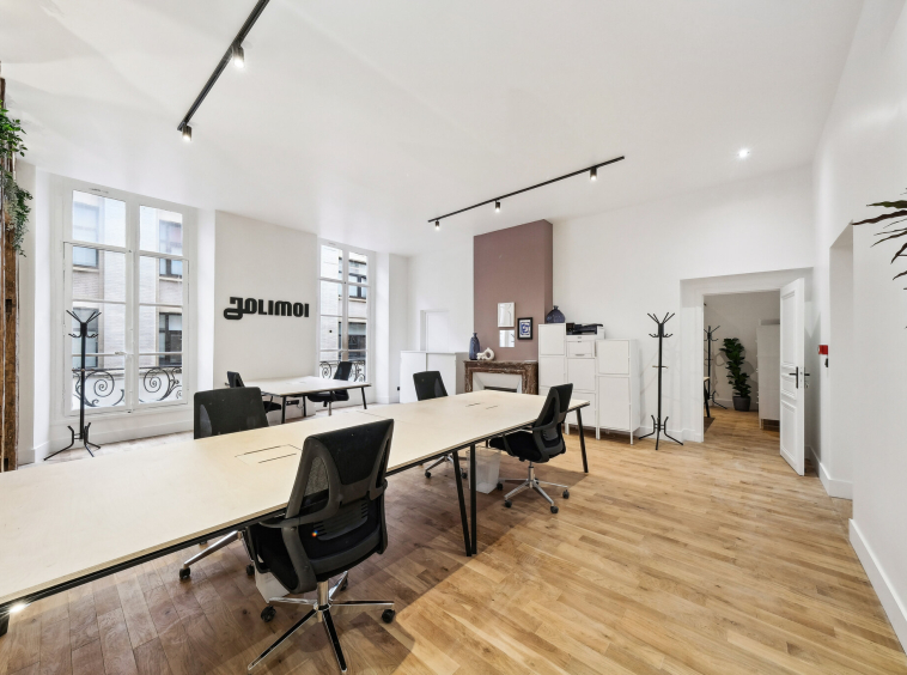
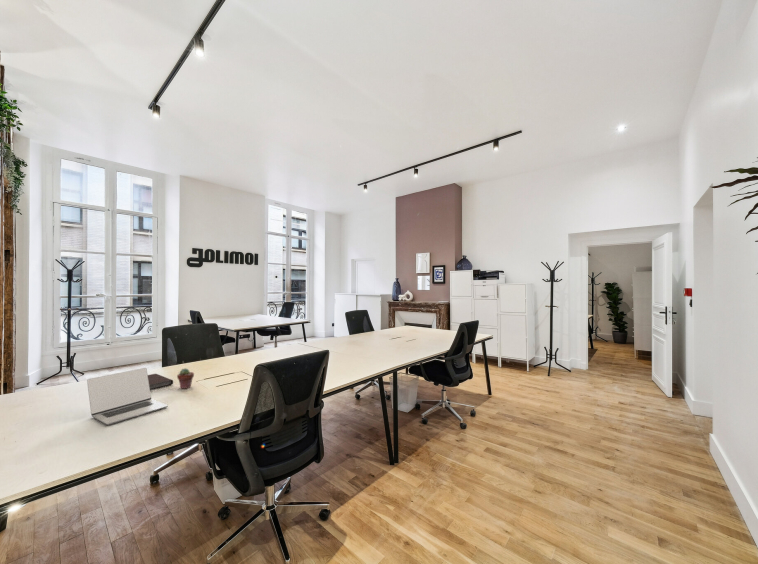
+ notebook (148, 380)
+ potted succulent (185, 377)
+ laptop (128, 393)
